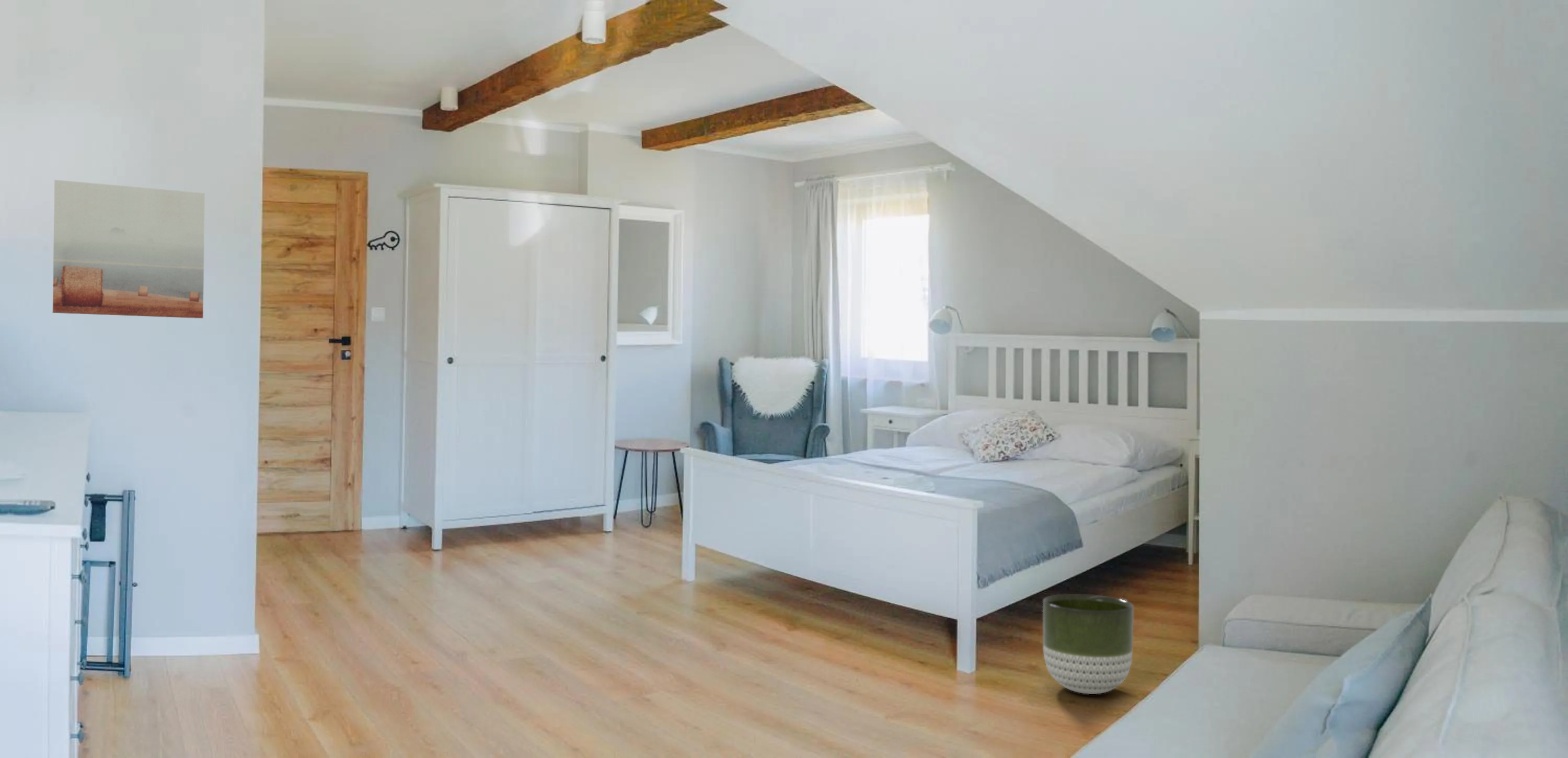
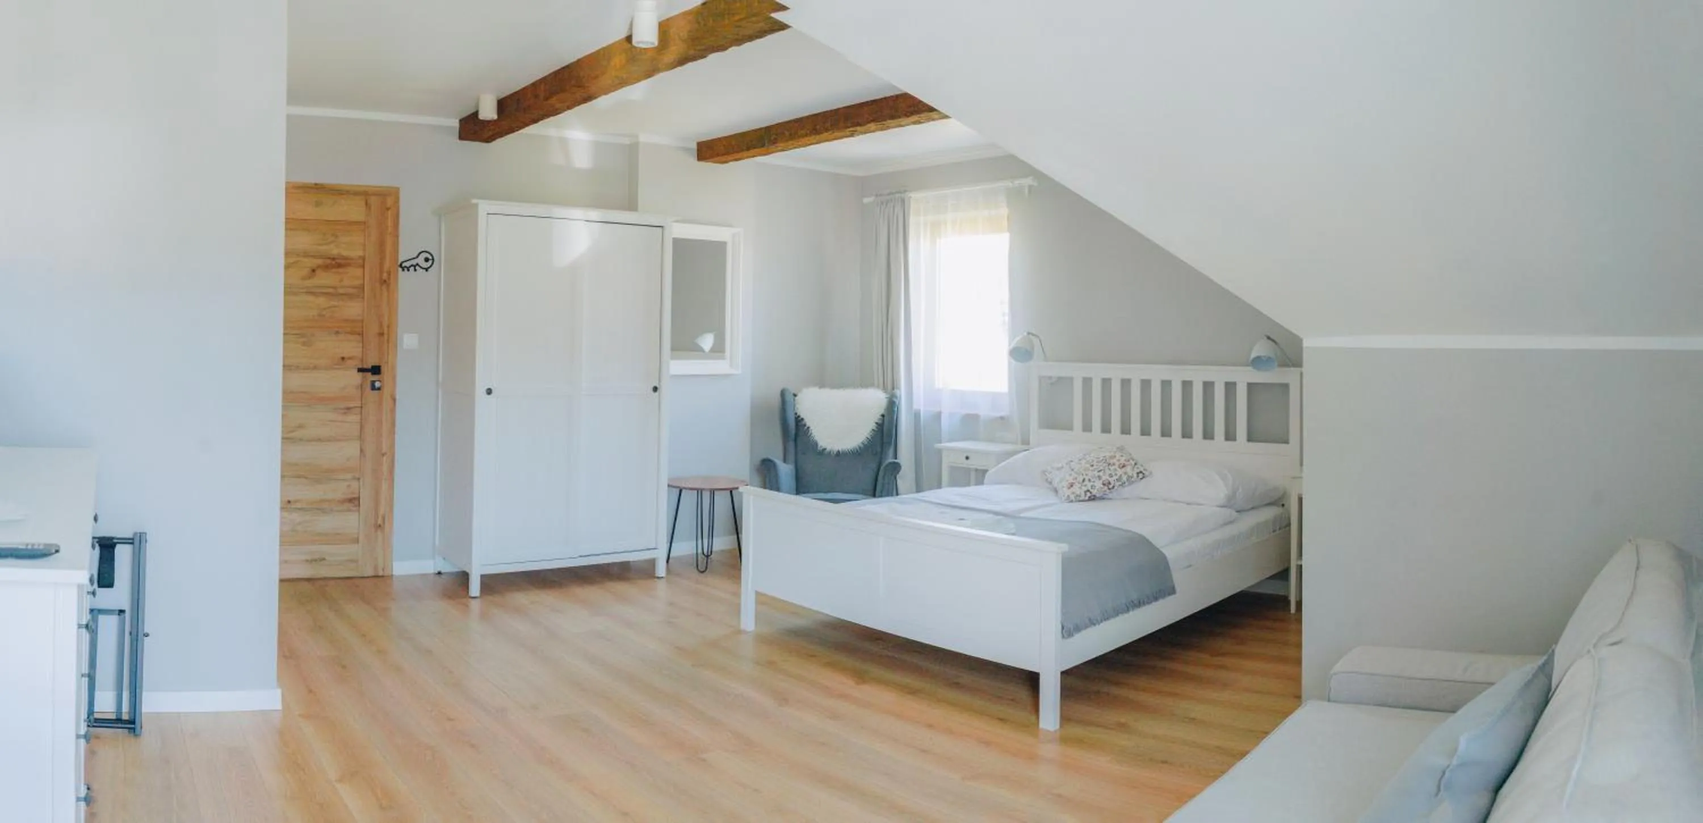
- wall art (131, 251)
- planter (1087, 646)
